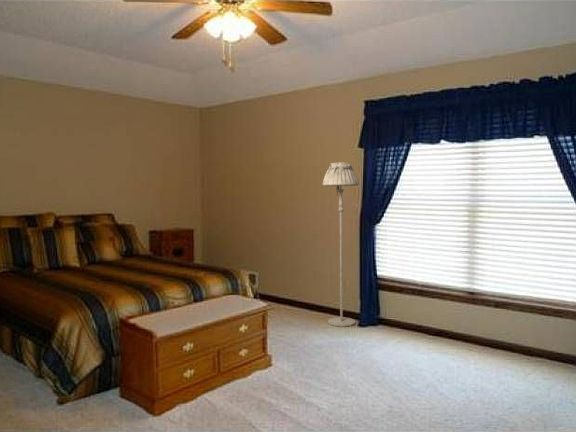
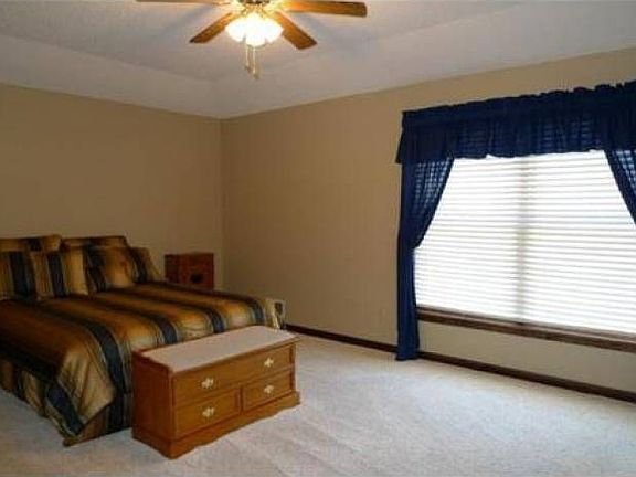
- floor lamp (340, 243)
